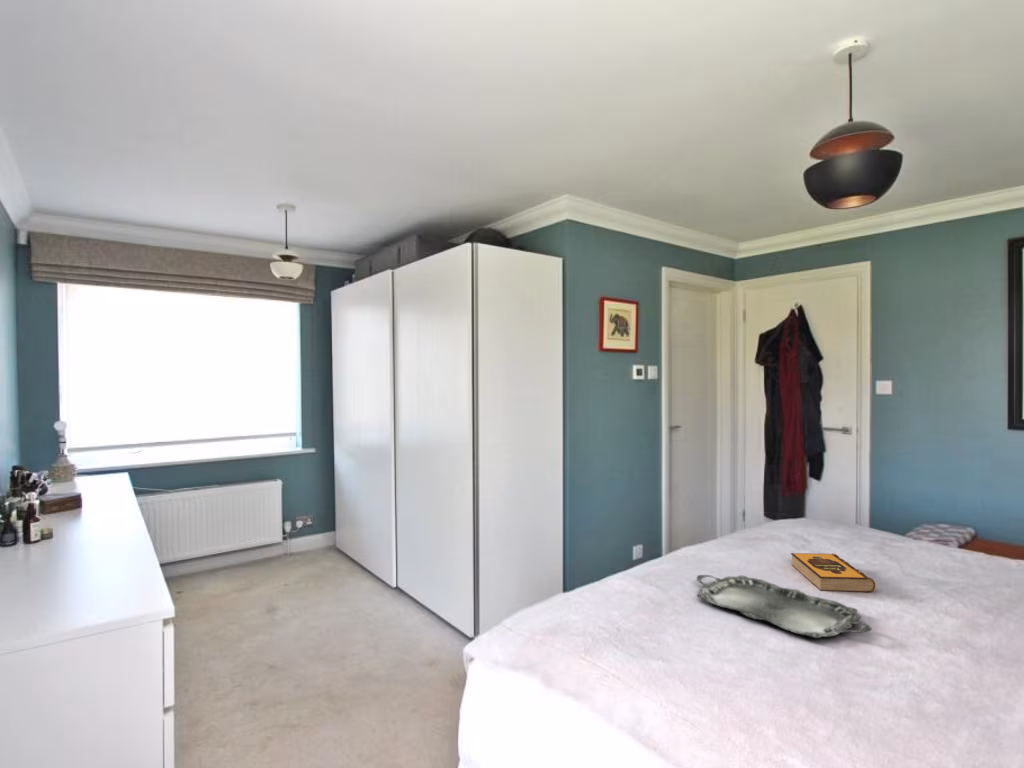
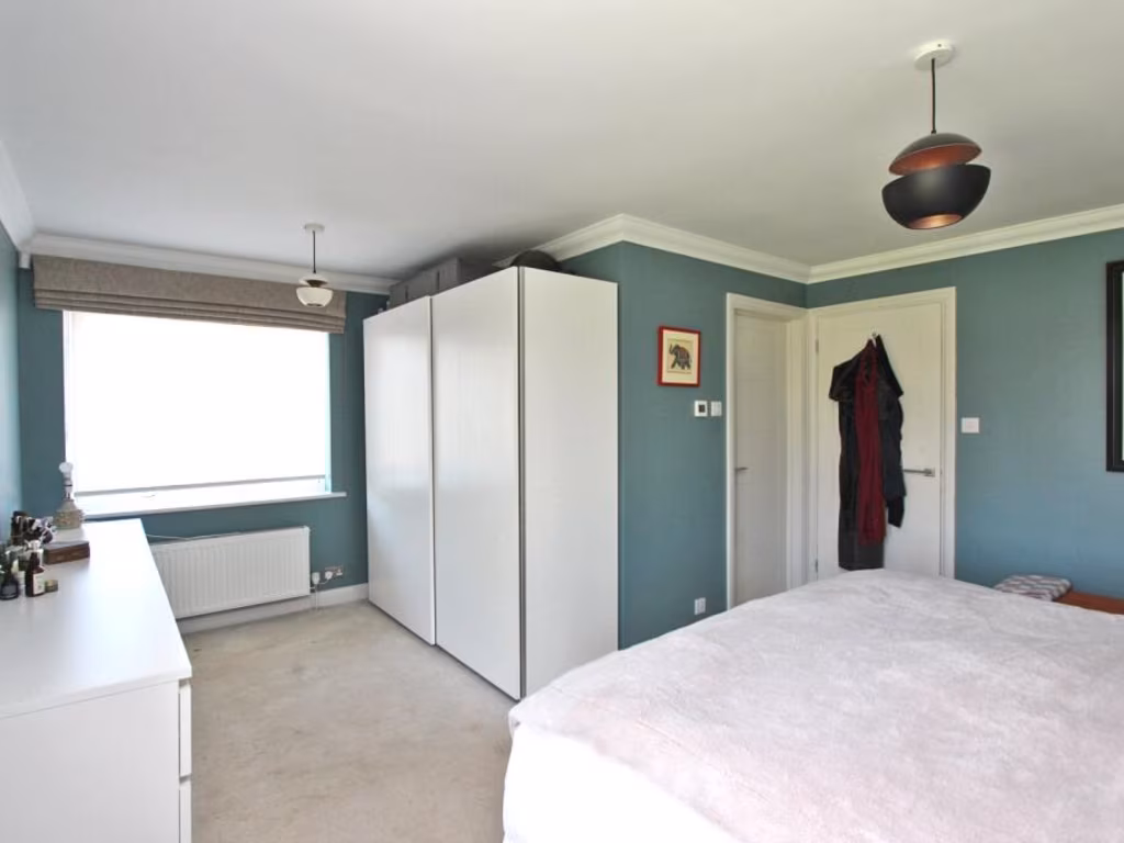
- hardback book (830, 571)
- serving tray (774, 603)
